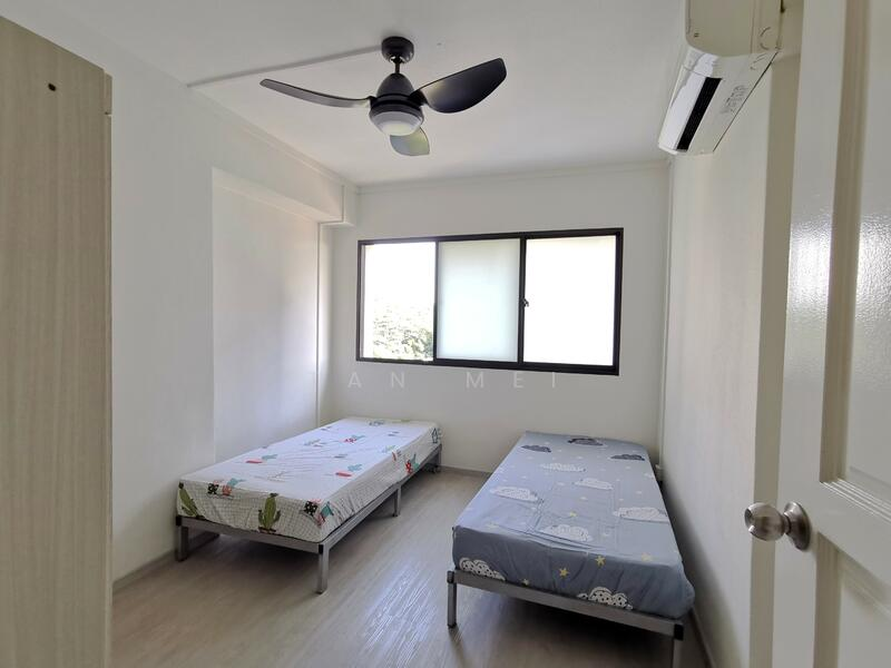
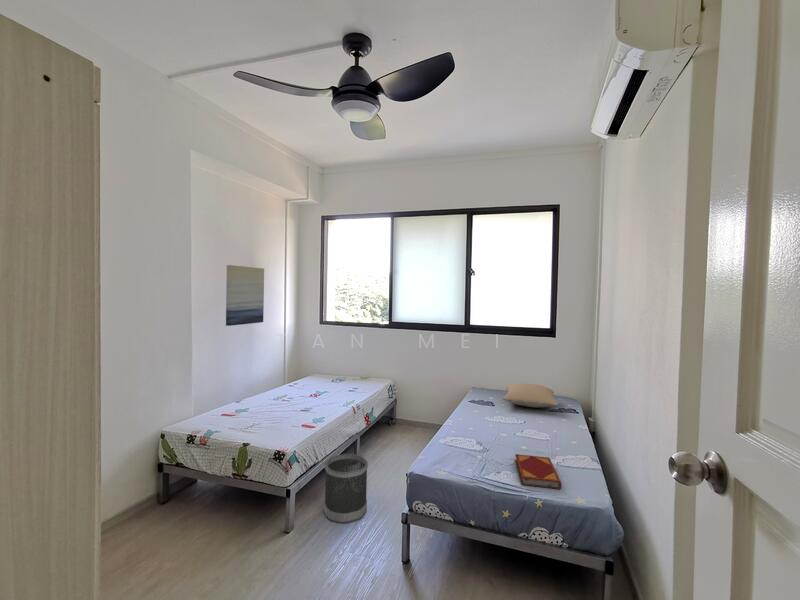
+ wall art (246, 295)
+ pillow (529, 395)
+ hardback book (536, 470)
+ wastebasket (346, 486)
